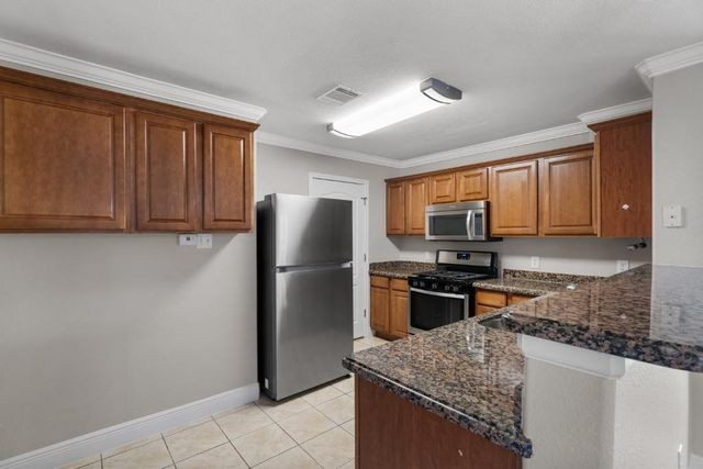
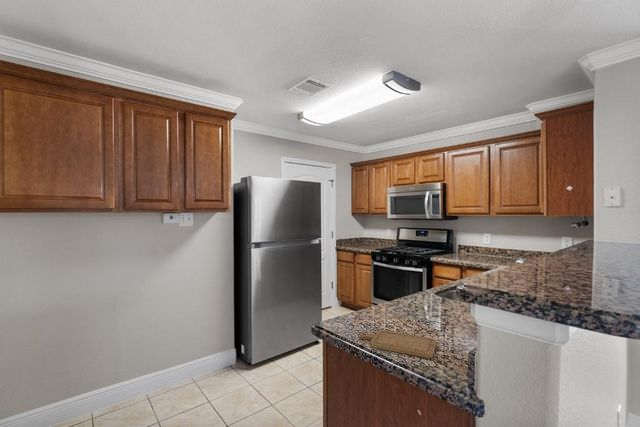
+ chopping board (395, 341)
